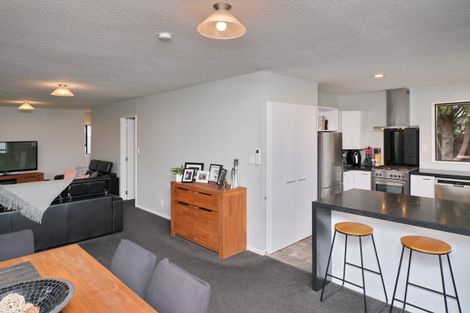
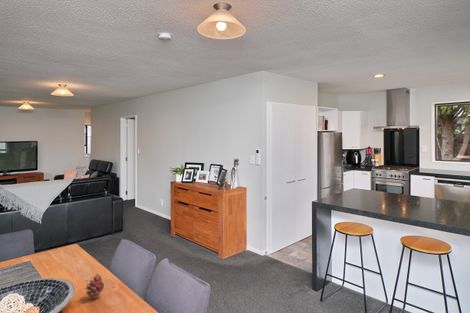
+ fruit (94, 285)
